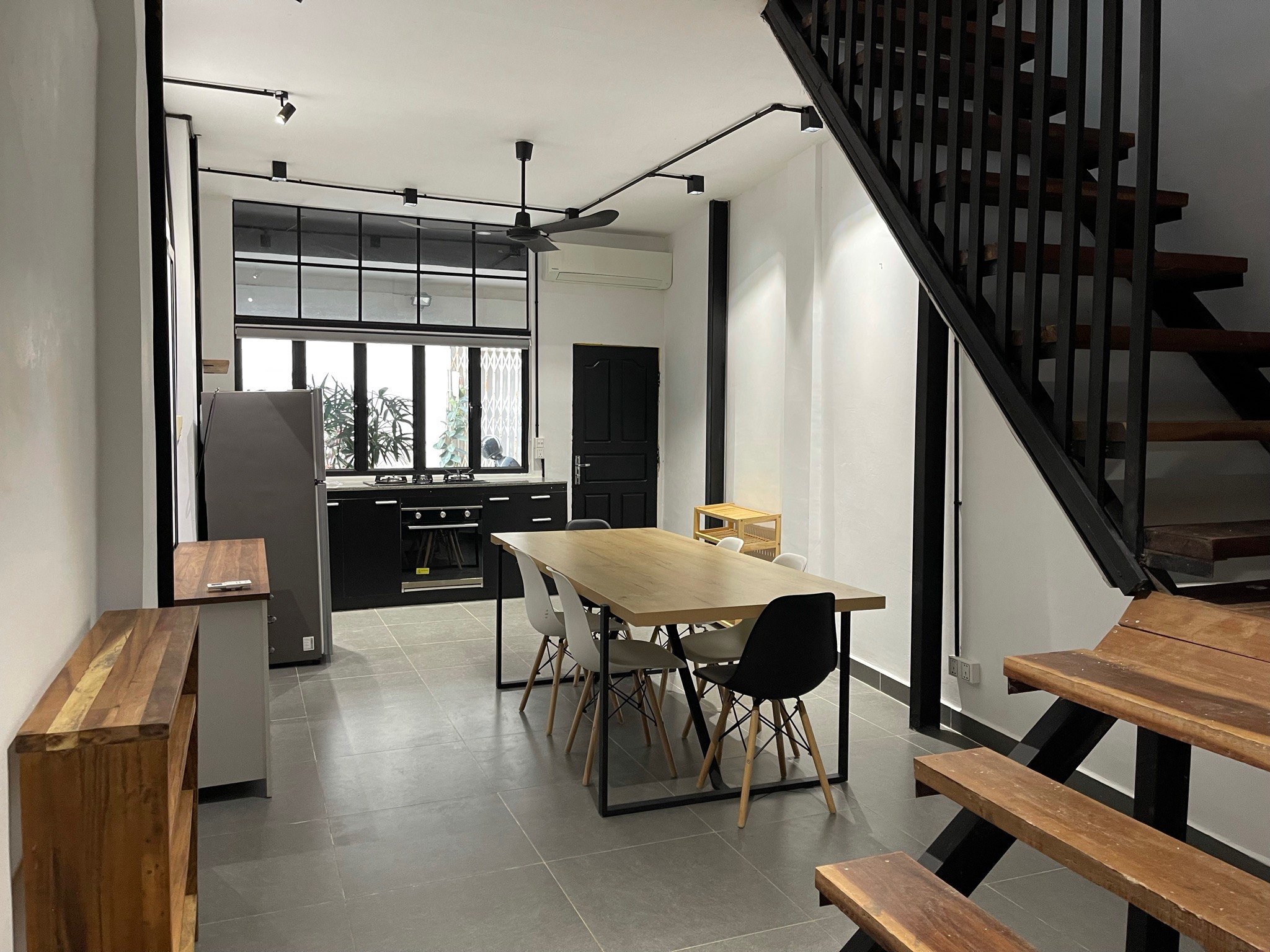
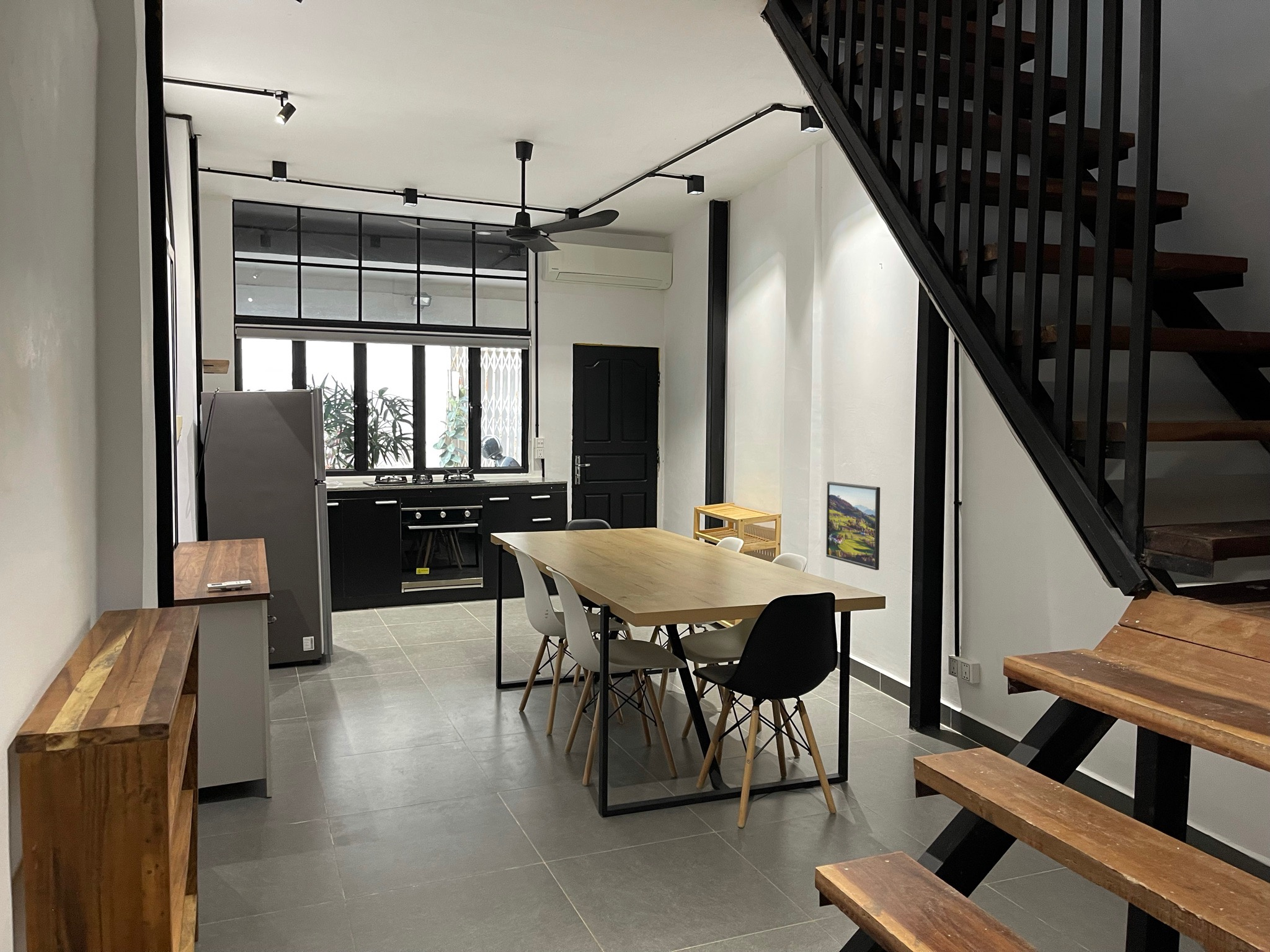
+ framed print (851, 524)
